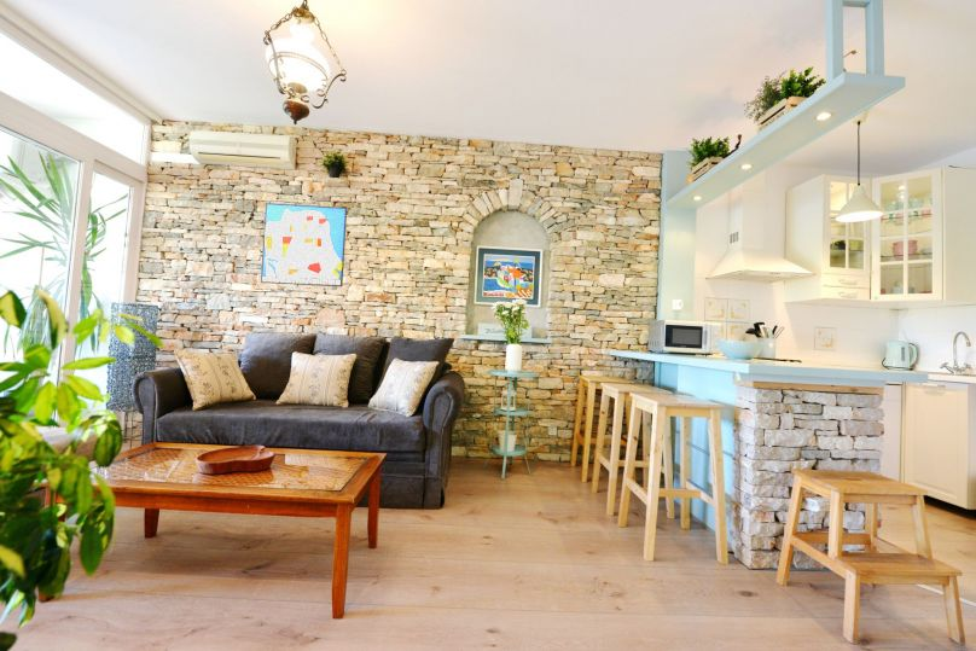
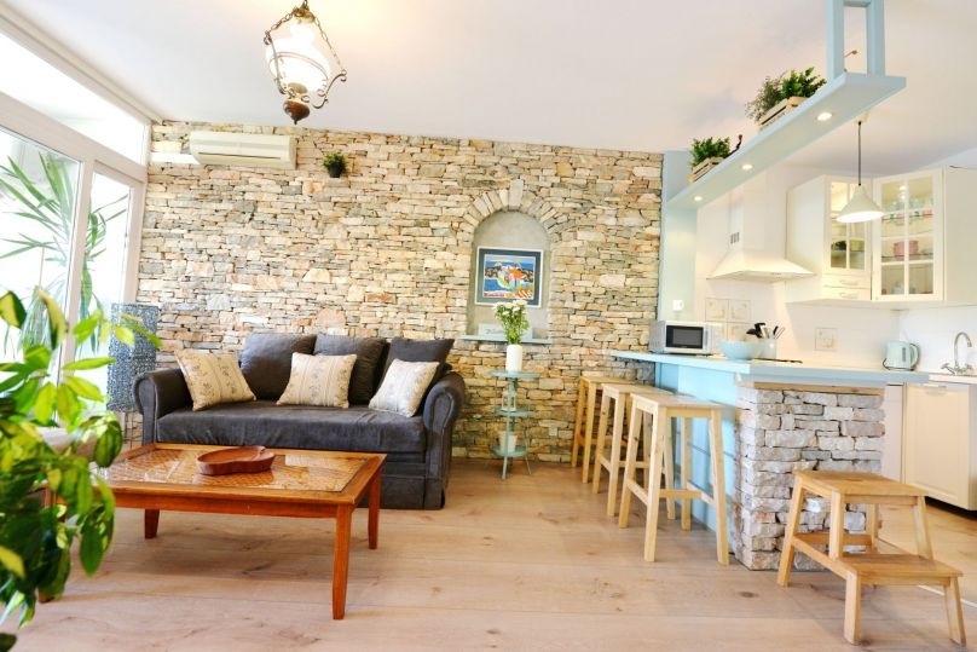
- wall art (303, 244)
